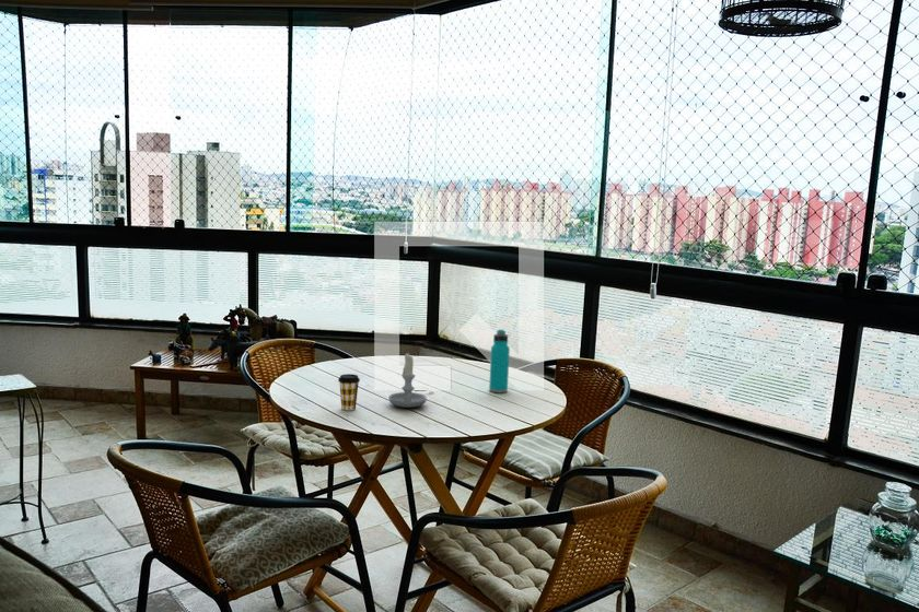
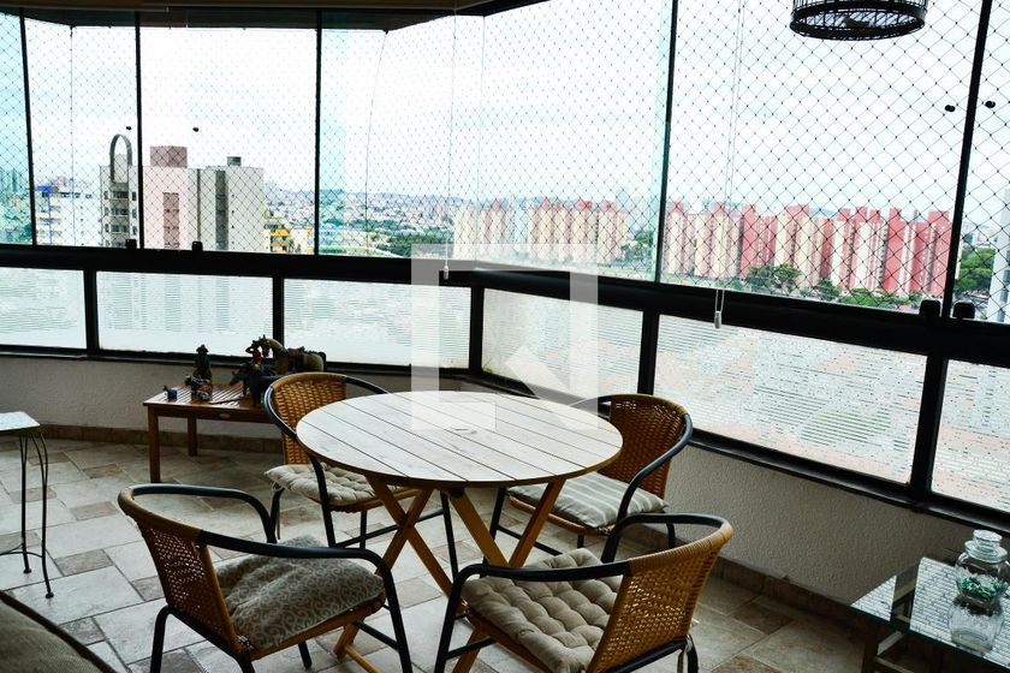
- water bottle (499, 360)
- coffee cup (348, 391)
- candle (408, 378)
